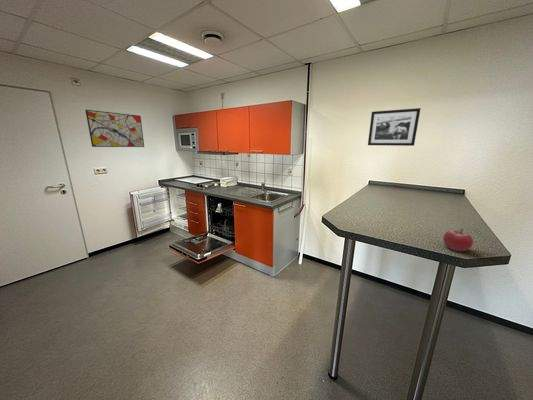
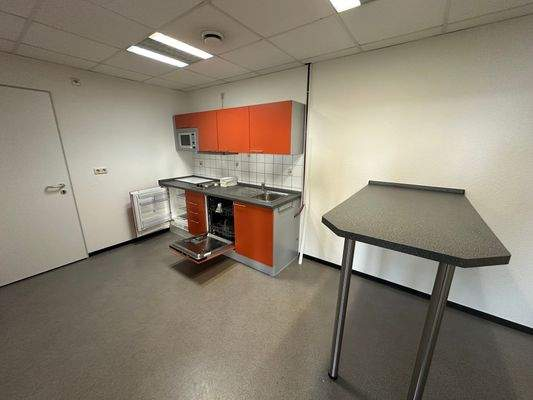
- wall art (117, 130)
- picture frame (392, 128)
- fruit (458, 238)
